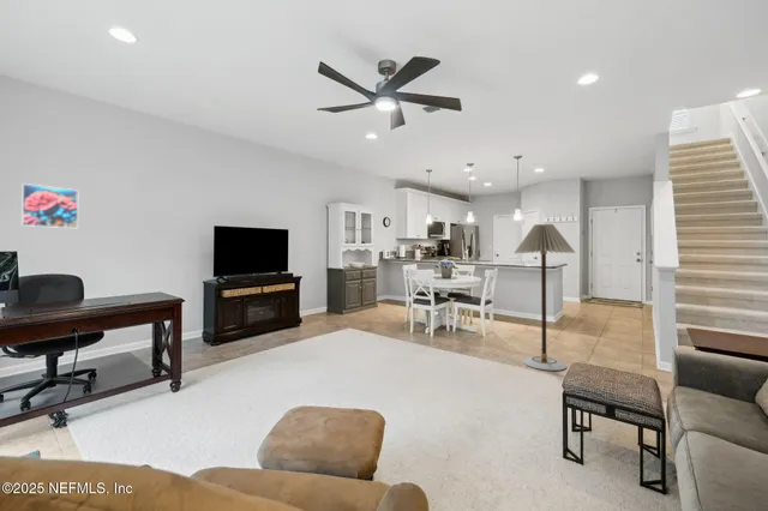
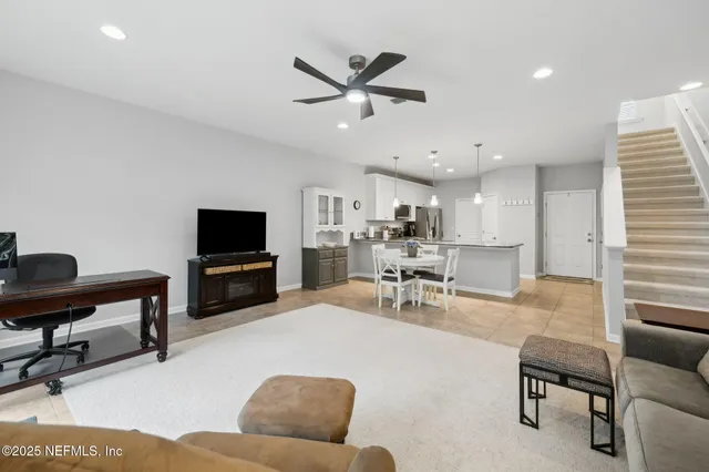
- floor lamp (544, 294)
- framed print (50, 206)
